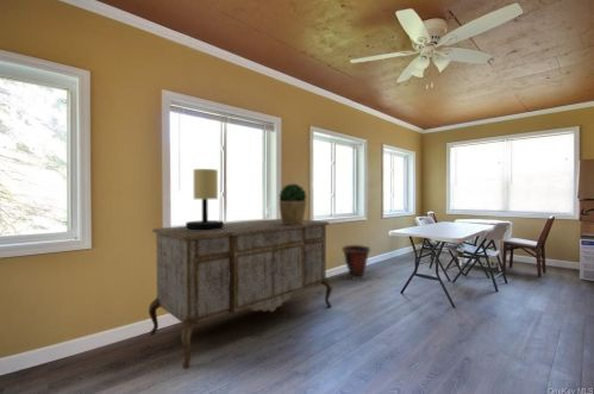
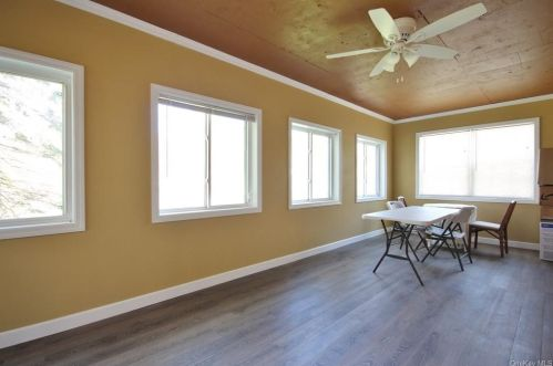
- sideboard (250, 271)
- potted plant (292, 204)
- waste bin (356, 259)
- table lamp (205, 199)
